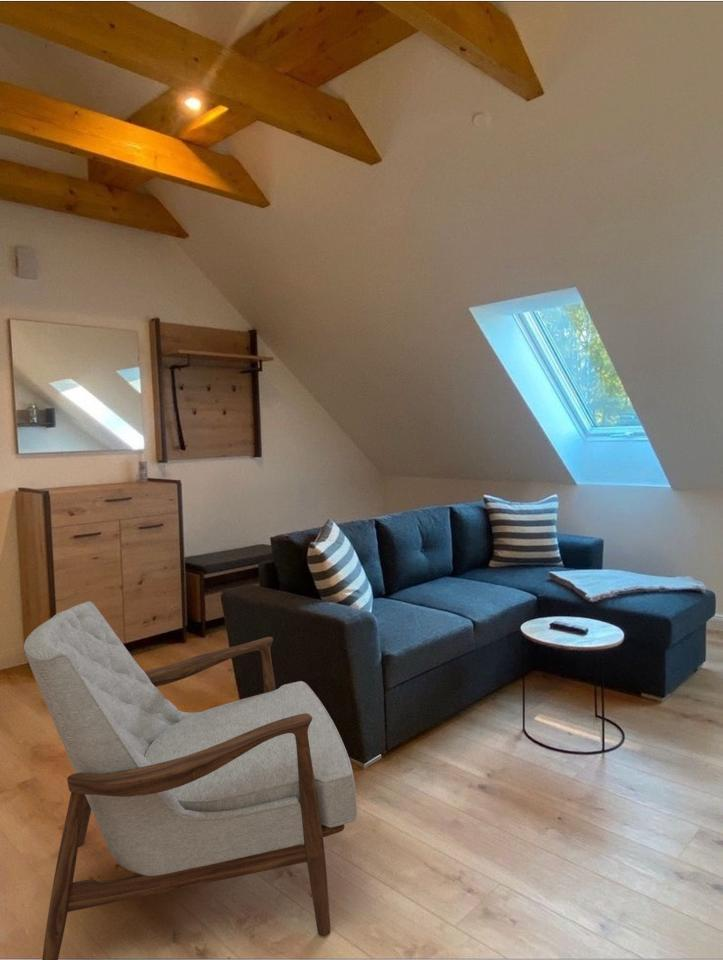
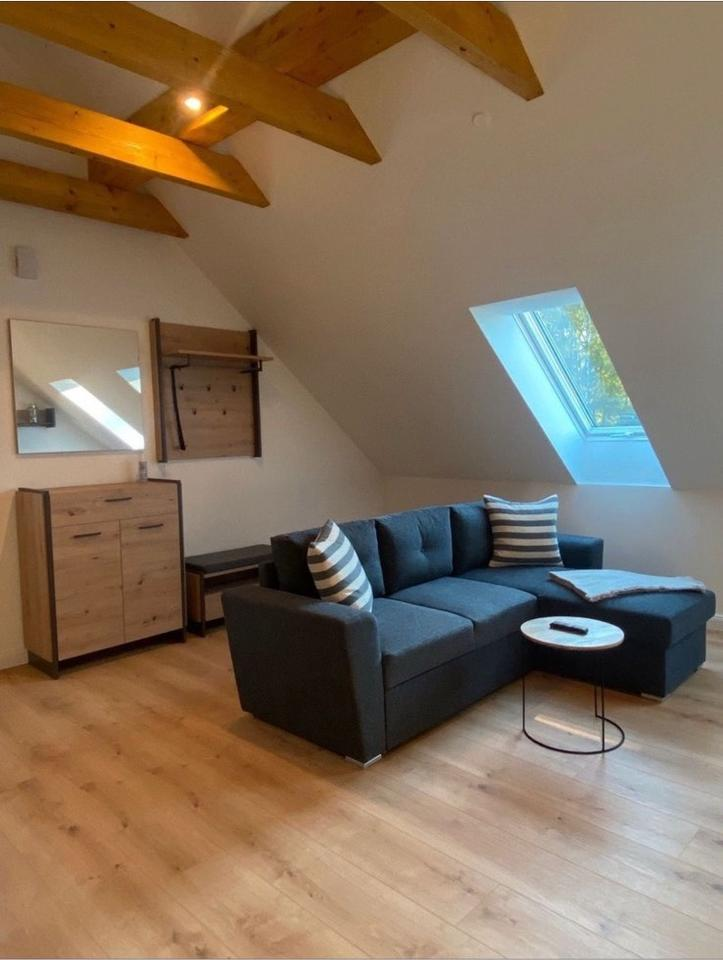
- armchair (195, 744)
